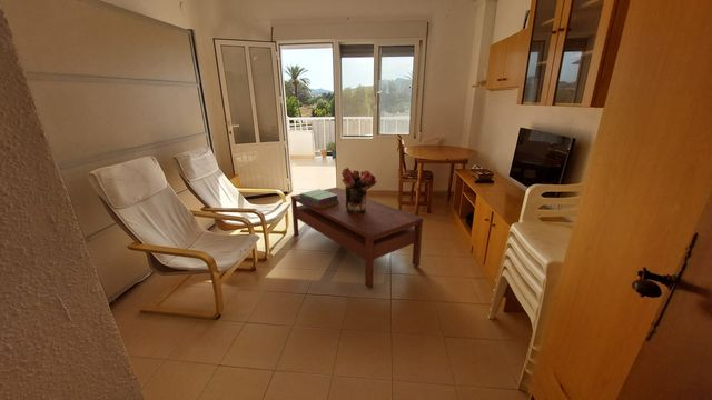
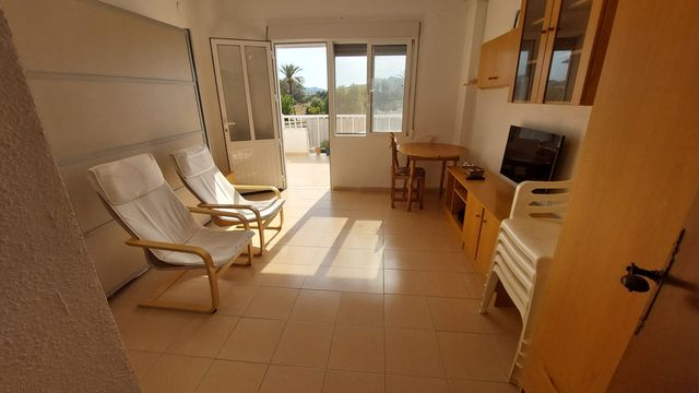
- bouquet (357, 189)
- coffee table (349, 227)
- stack of books (318, 198)
